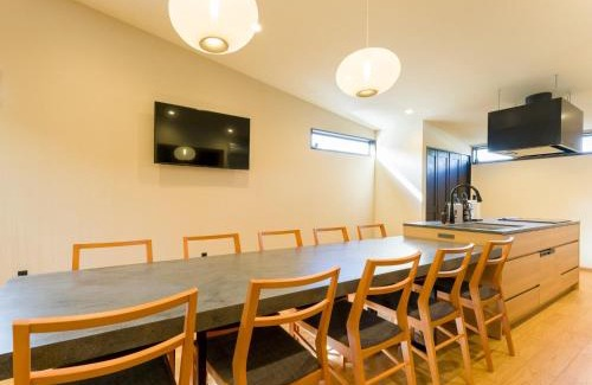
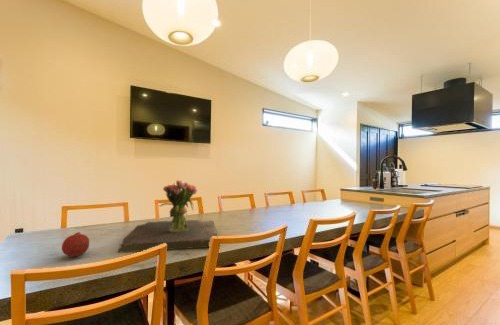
+ flower arrangement (174, 207)
+ fruit (76, 244)
